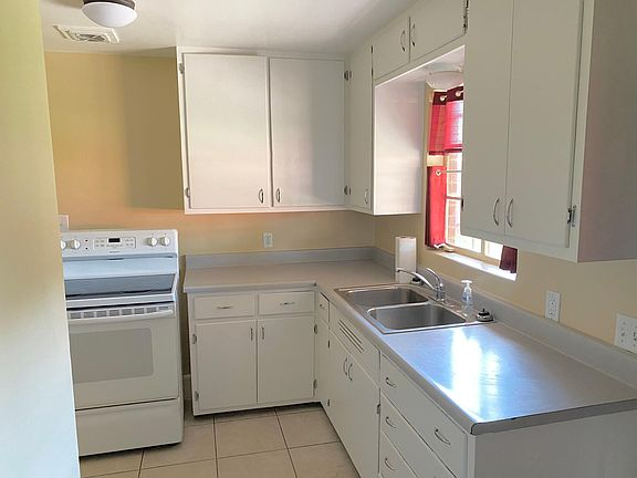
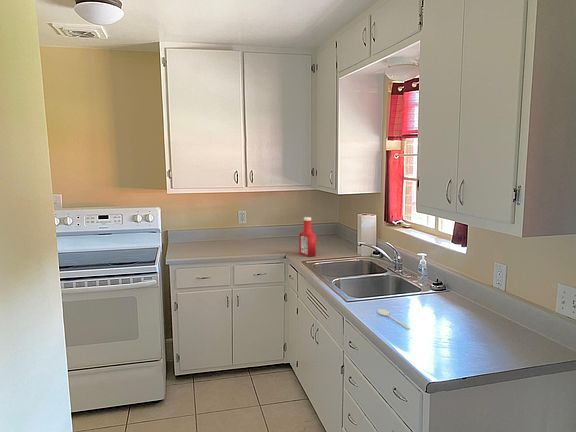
+ soap bottle (307, 236)
+ stirrer (393, 318)
